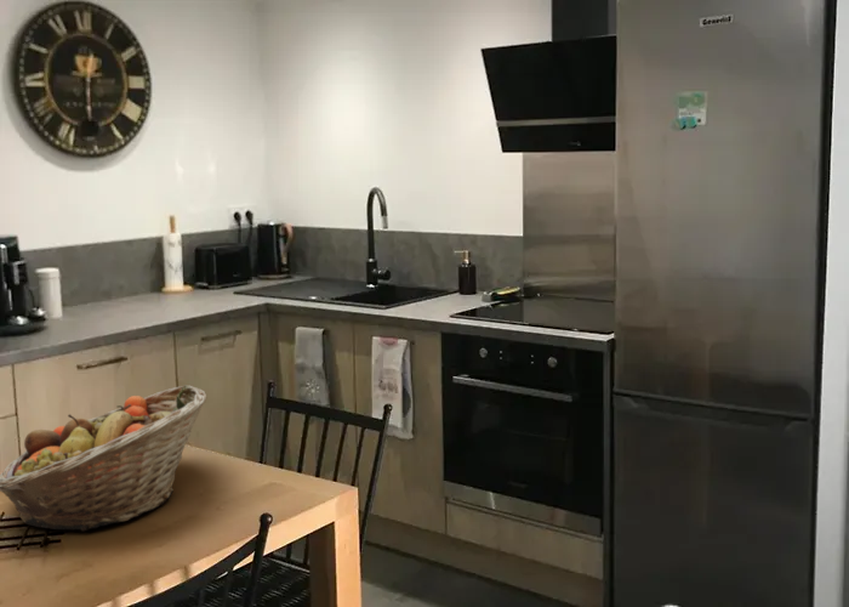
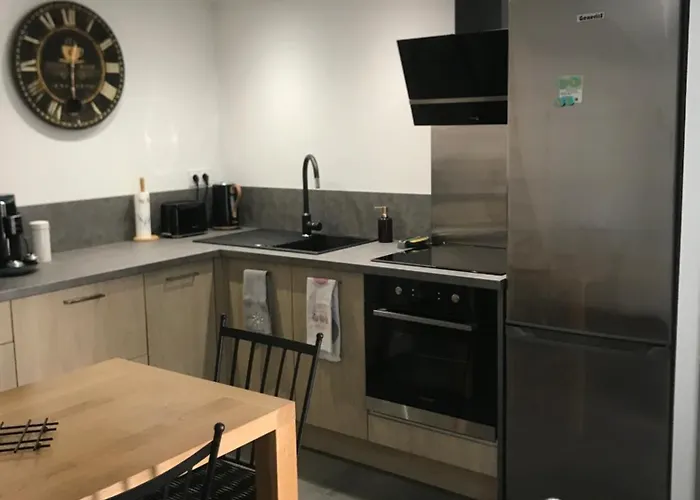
- fruit basket (107, 450)
